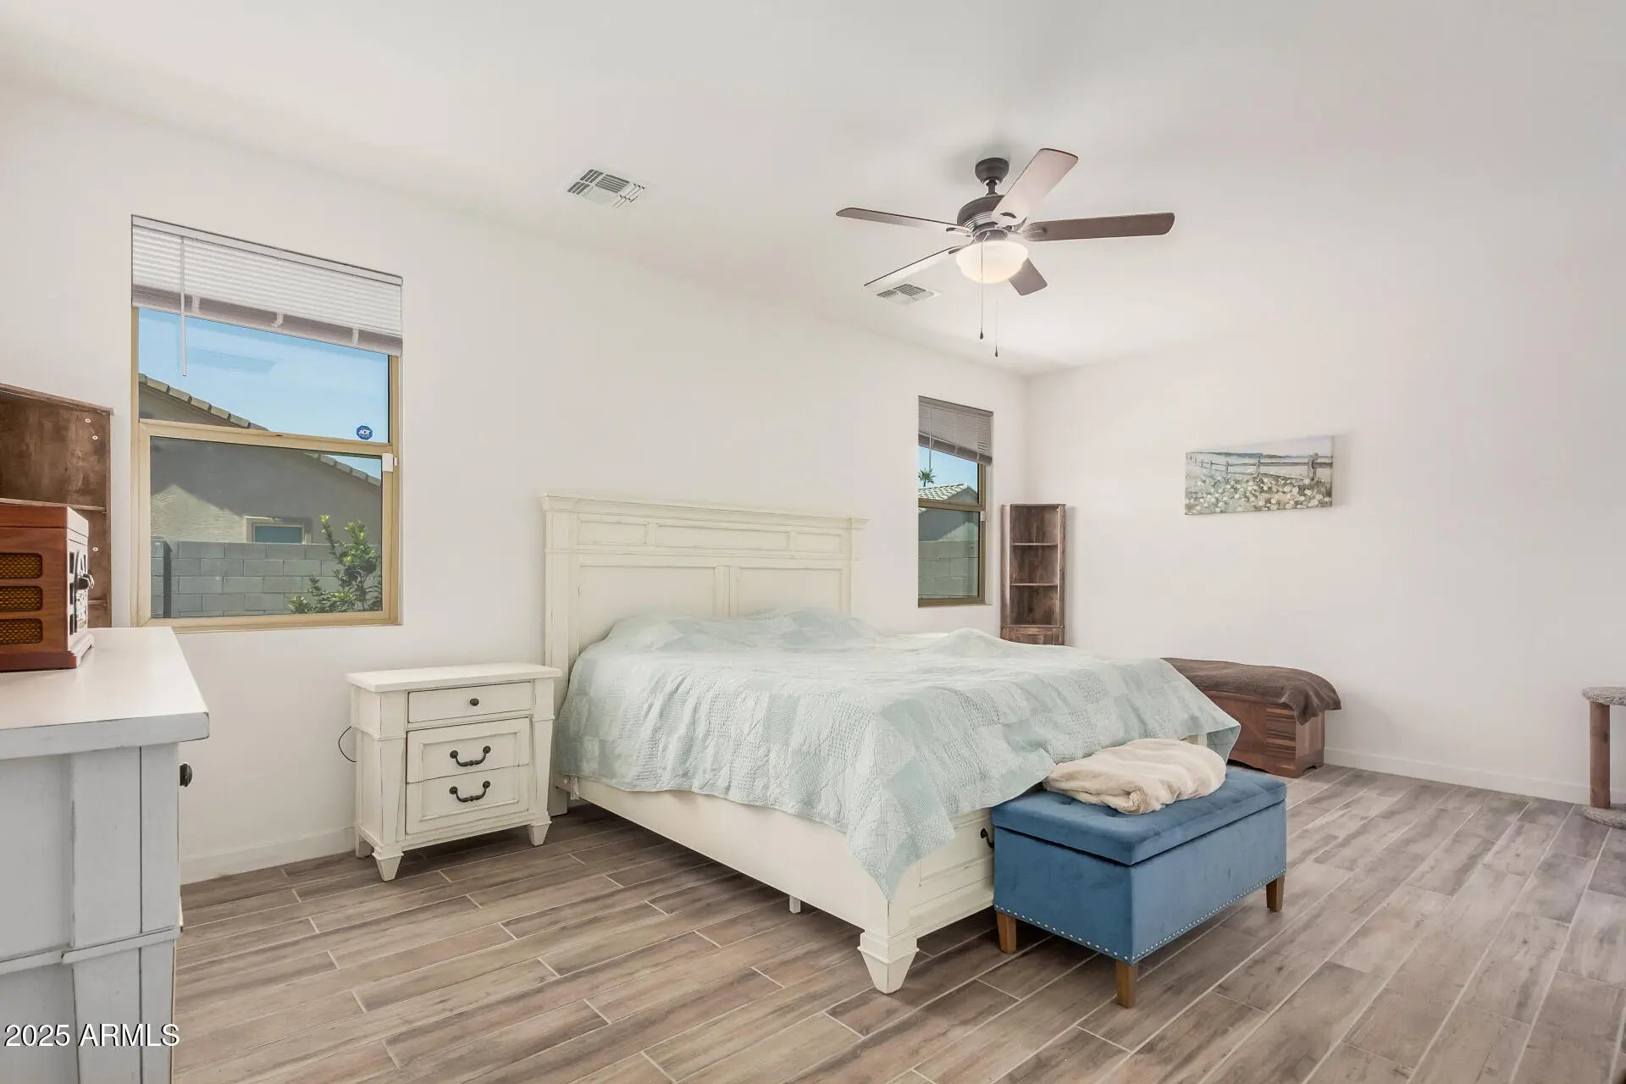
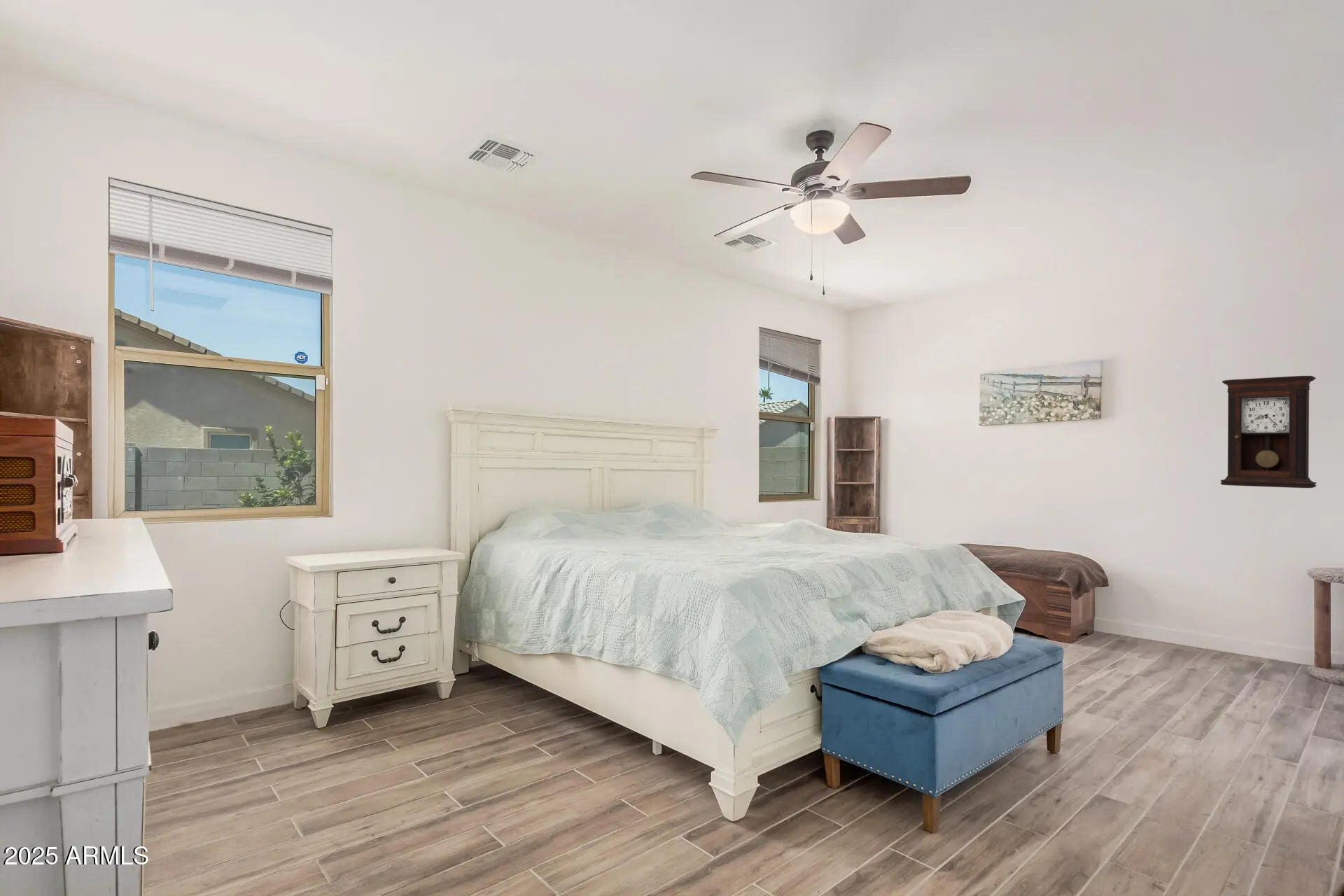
+ pendulum clock (1266, 432)
